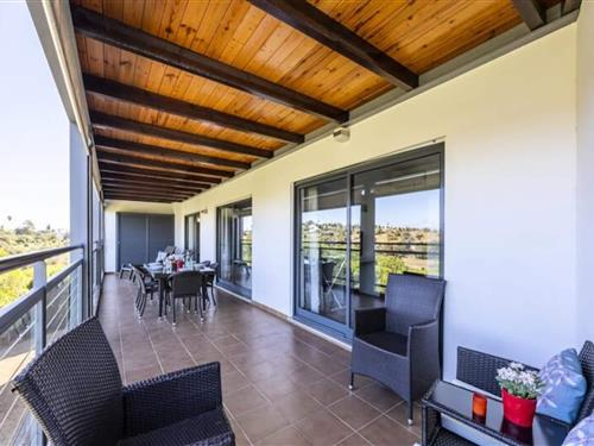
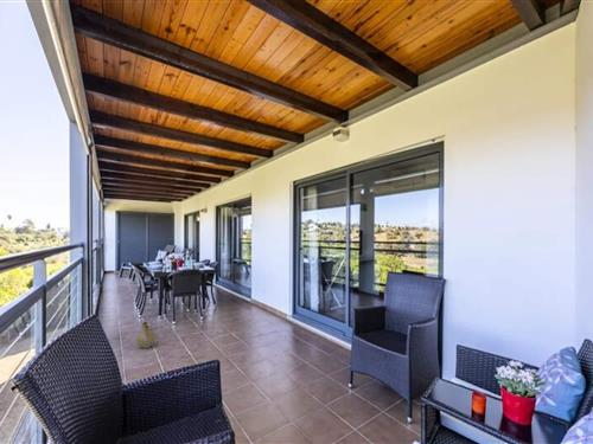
+ ceramic jug (146, 334)
